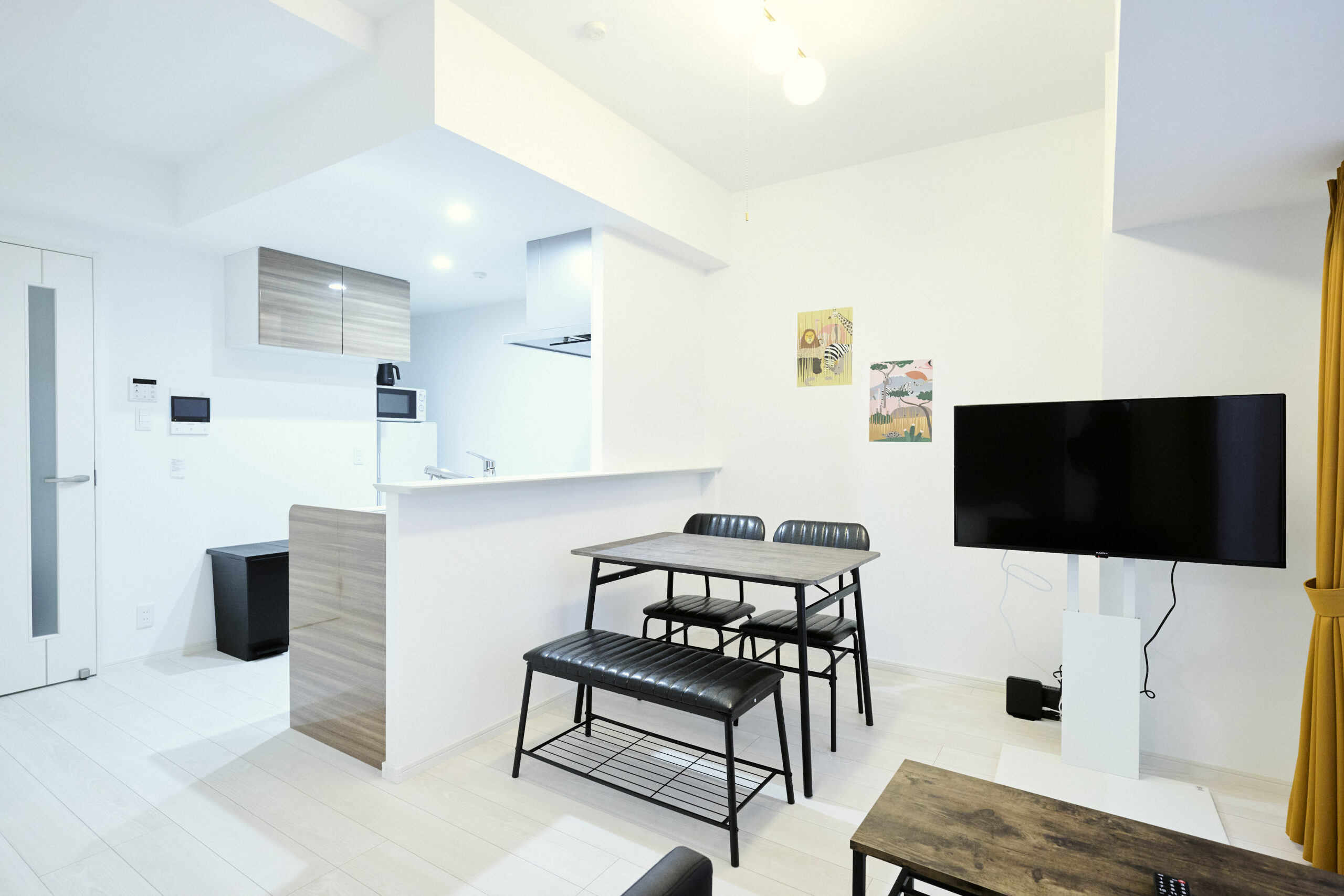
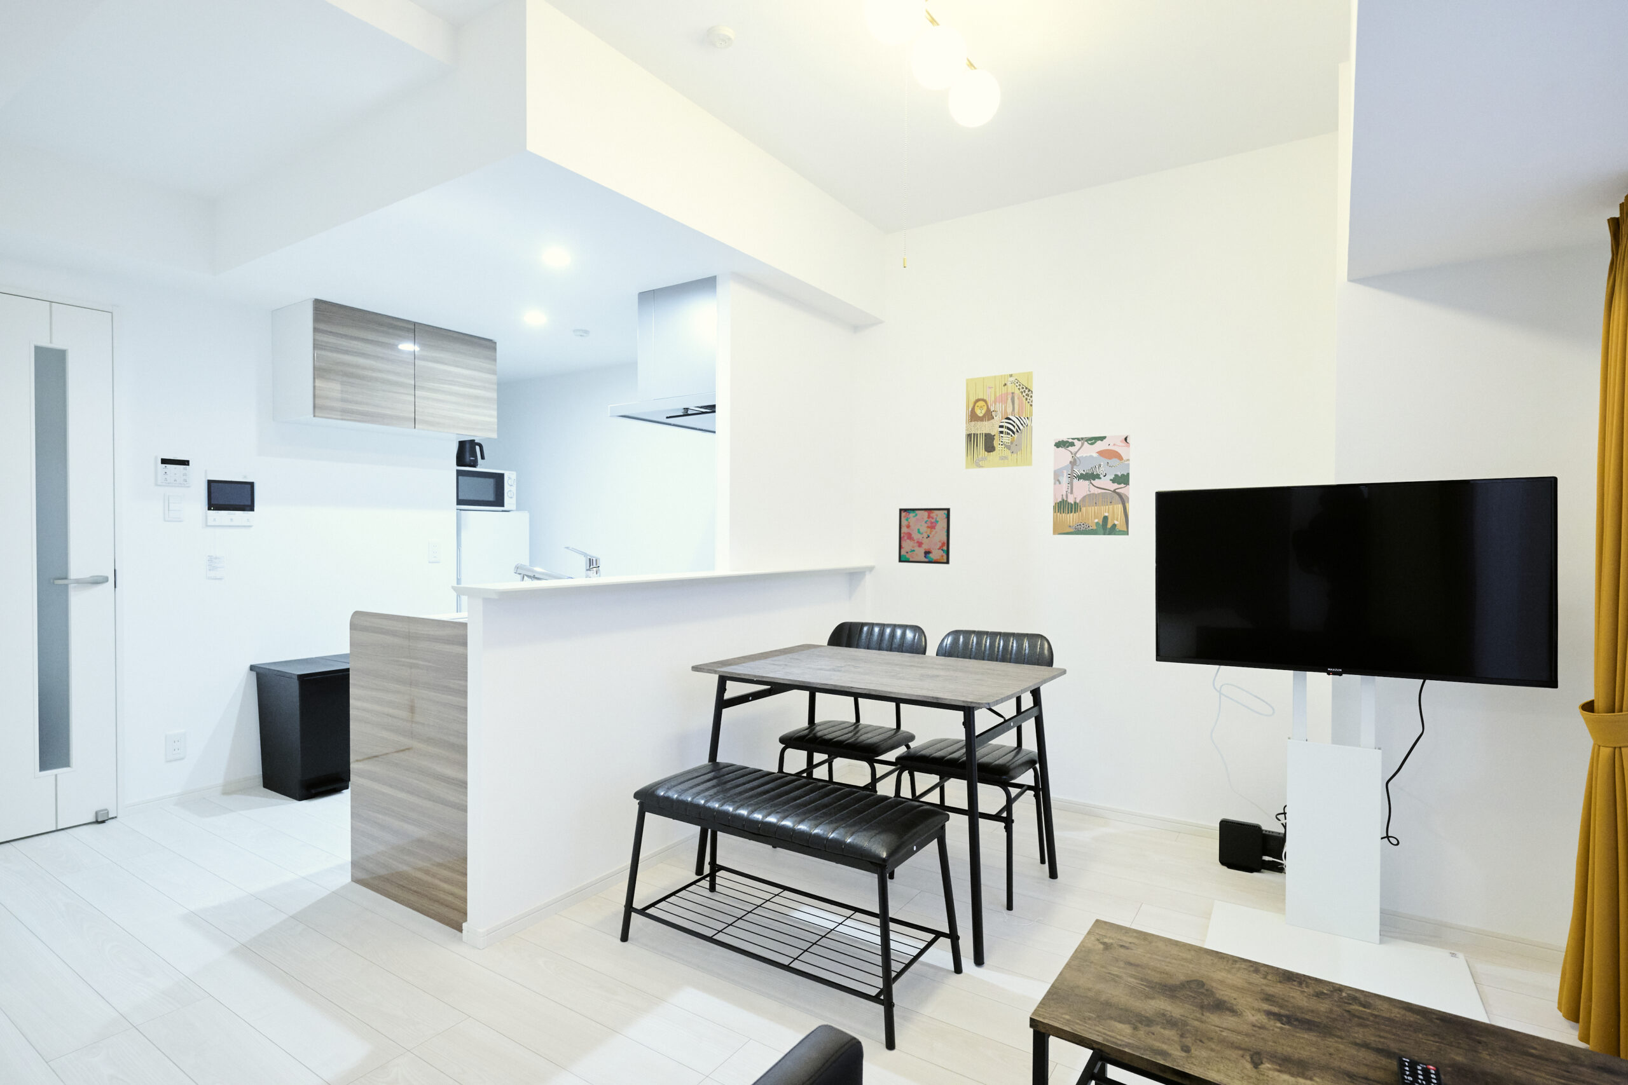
+ wall art (923, 535)
